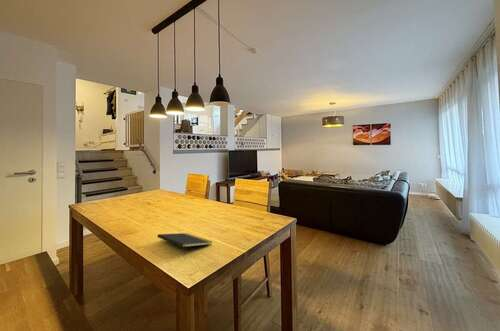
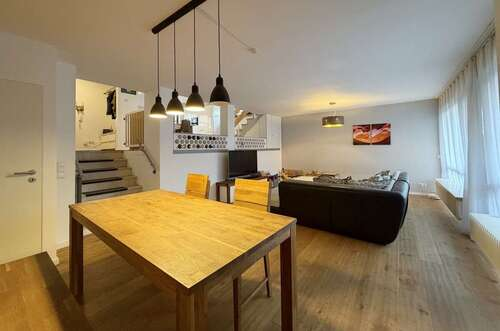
- notepad (184, 239)
